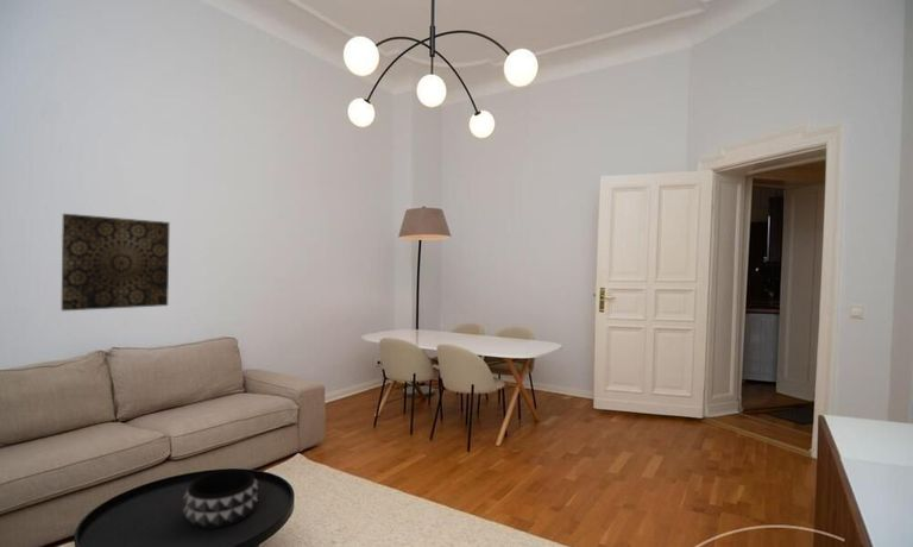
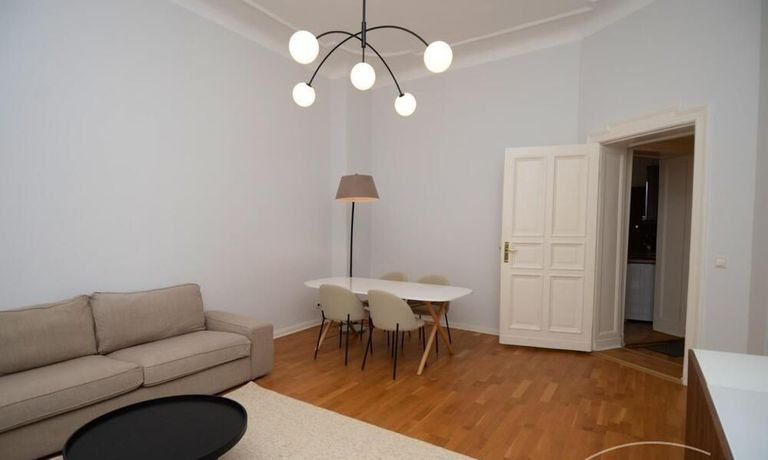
- decorative bowl (221, 497)
- wall art (119, 263)
